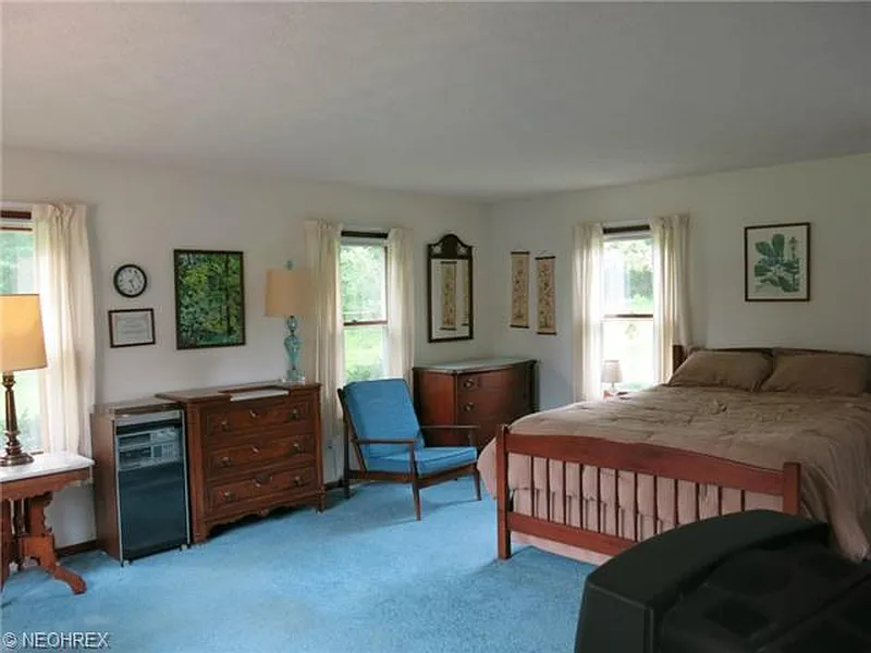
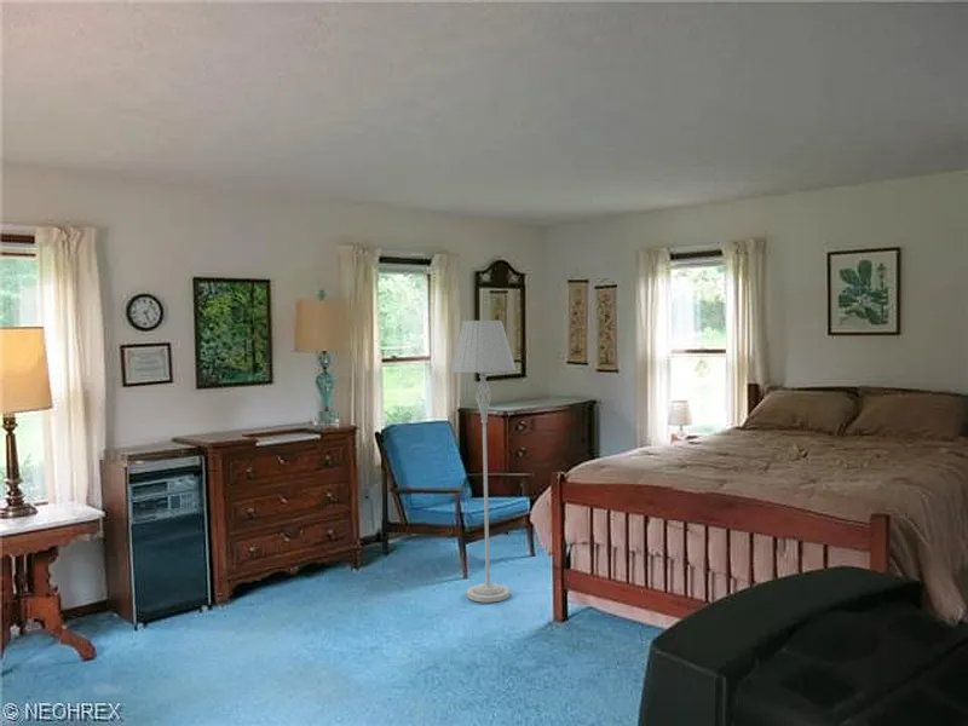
+ floor lamp (484, 459)
